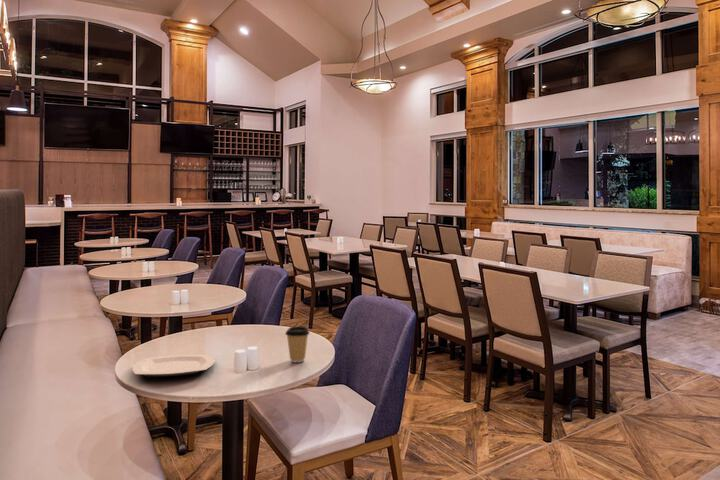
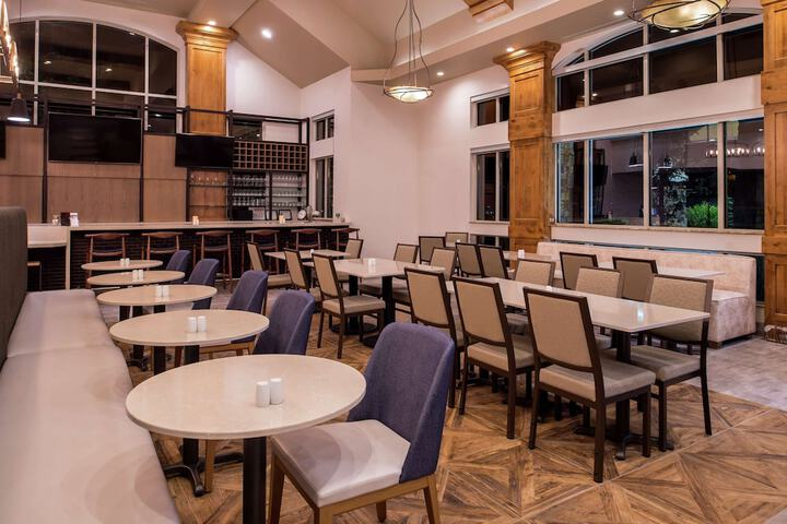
- plate (174, 366)
- coffee cup (297, 344)
